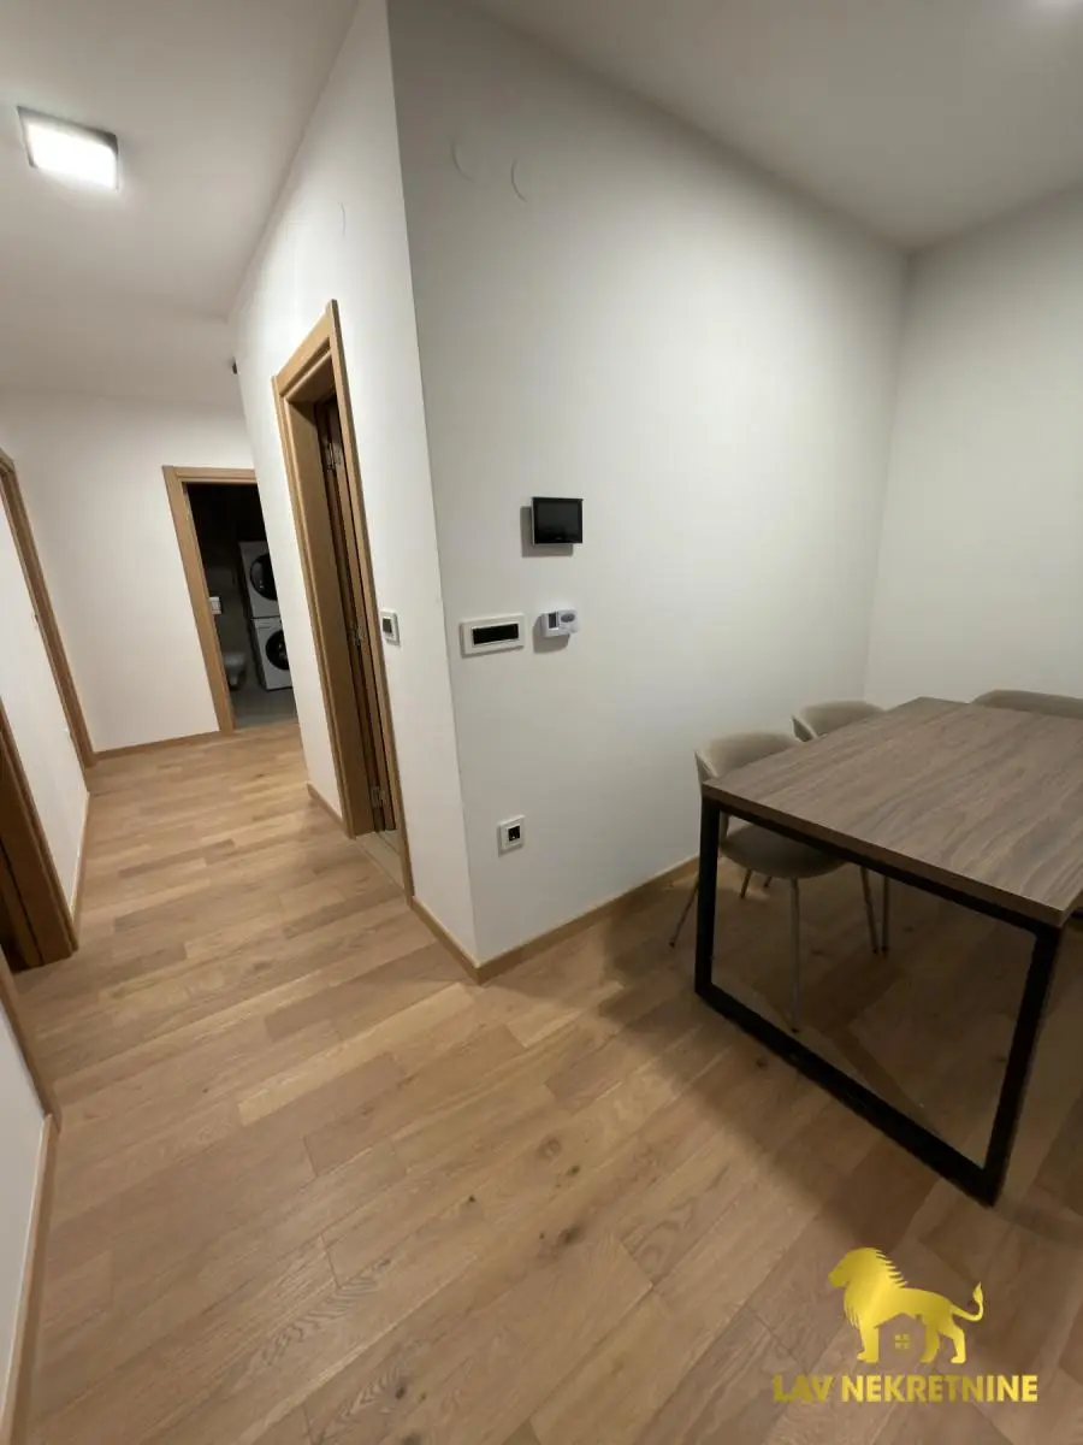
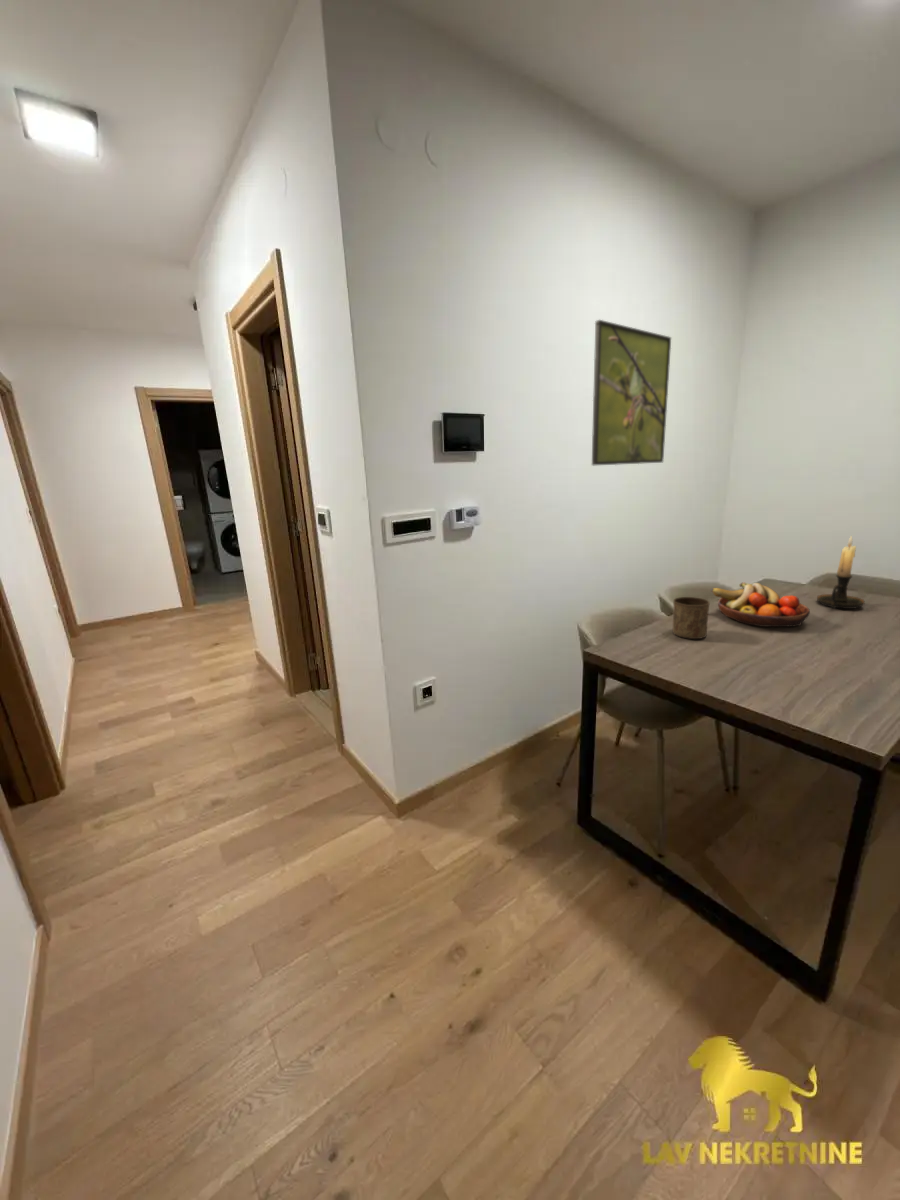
+ candle holder (843, 571)
+ cup (689, 617)
+ fruit bowl (761, 602)
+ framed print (632, 399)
